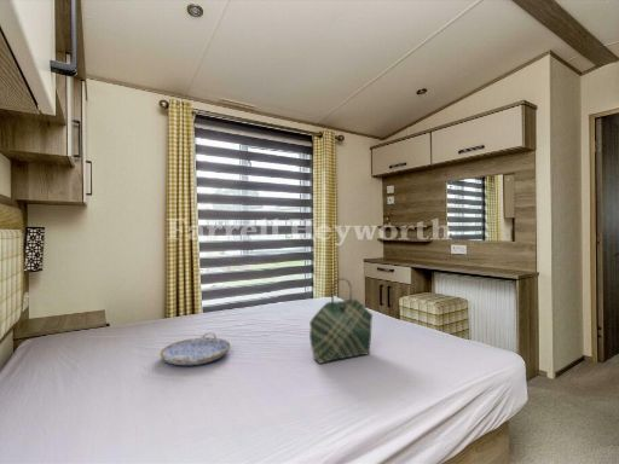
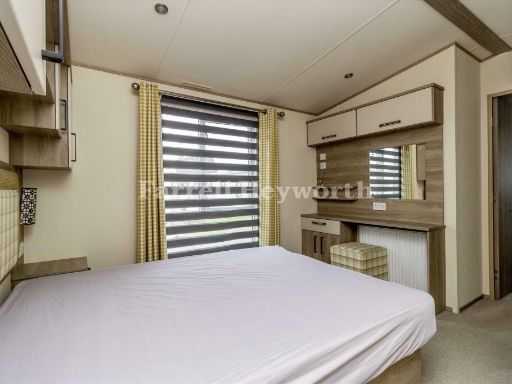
- tote bag (342, 317)
- serving tray (196, 349)
